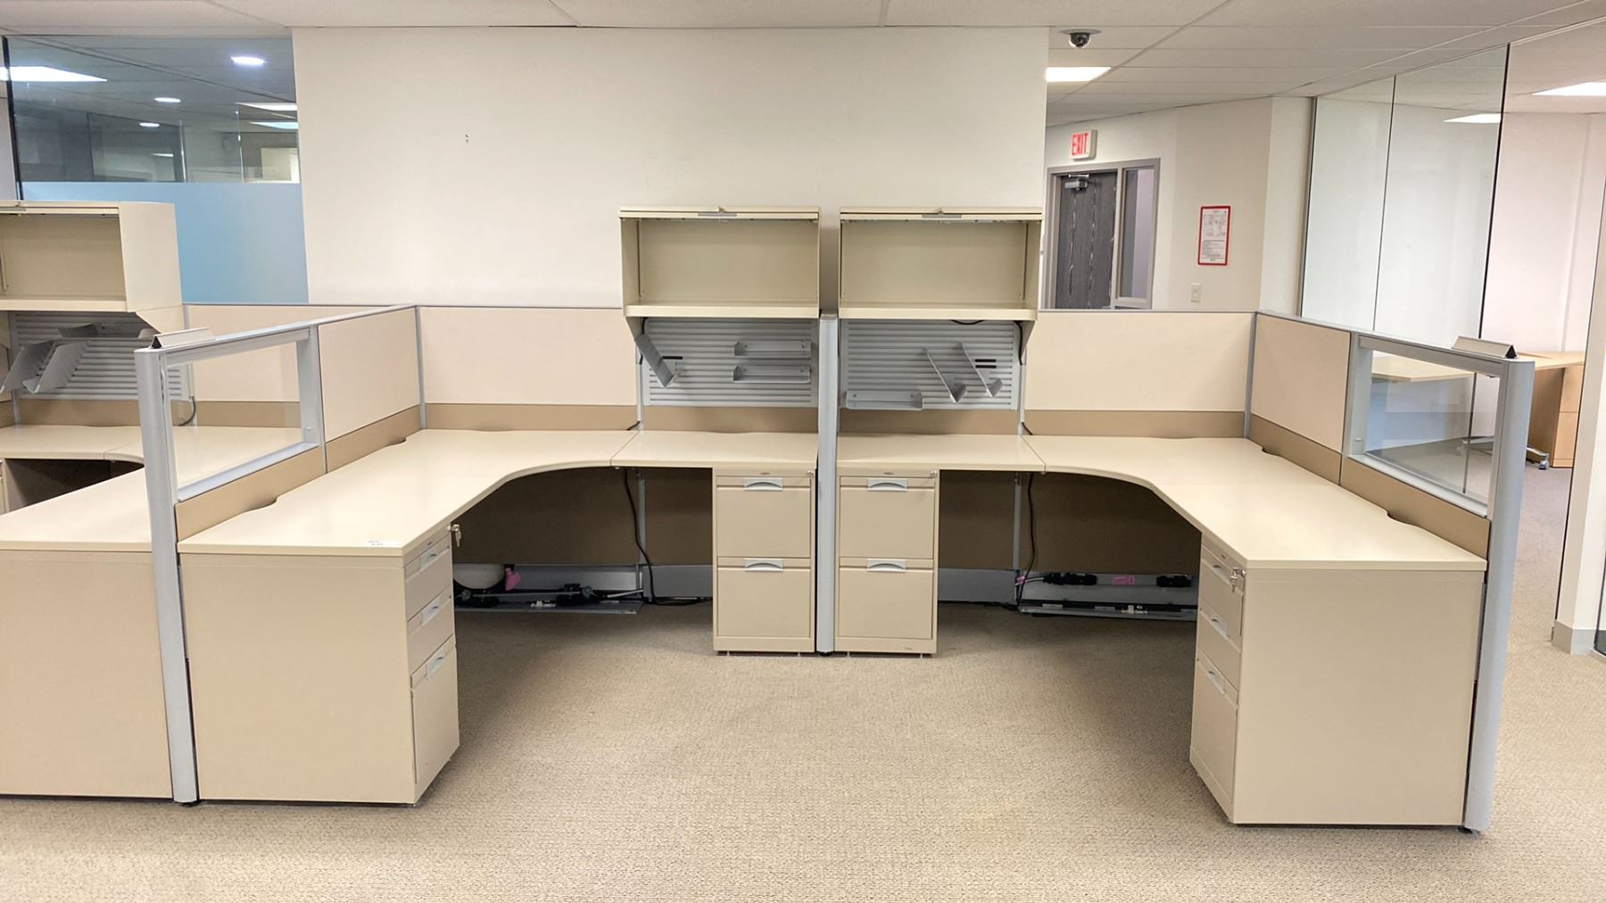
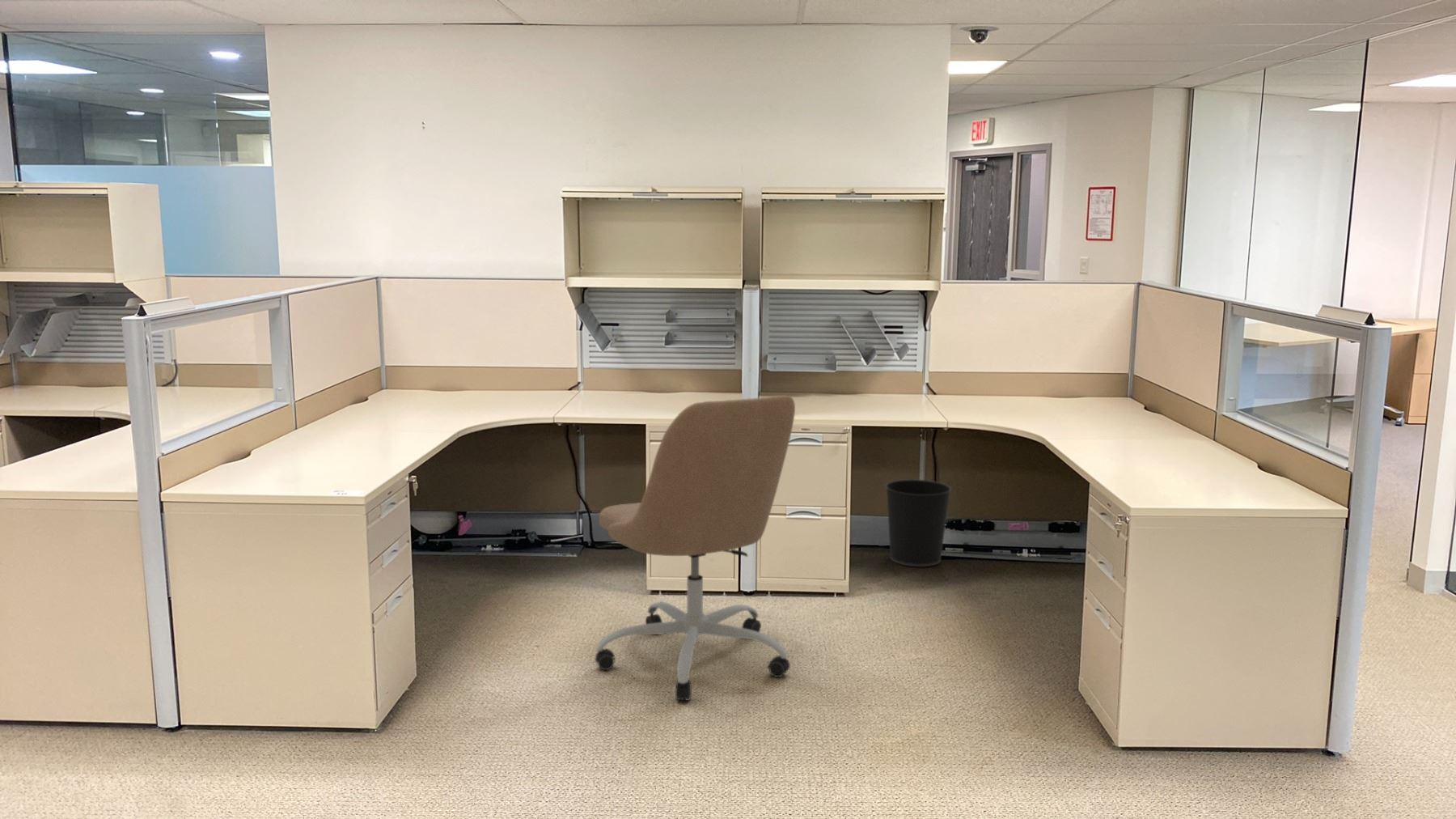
+ office chair (694, 525)
+ wastebasket (916, 523)
